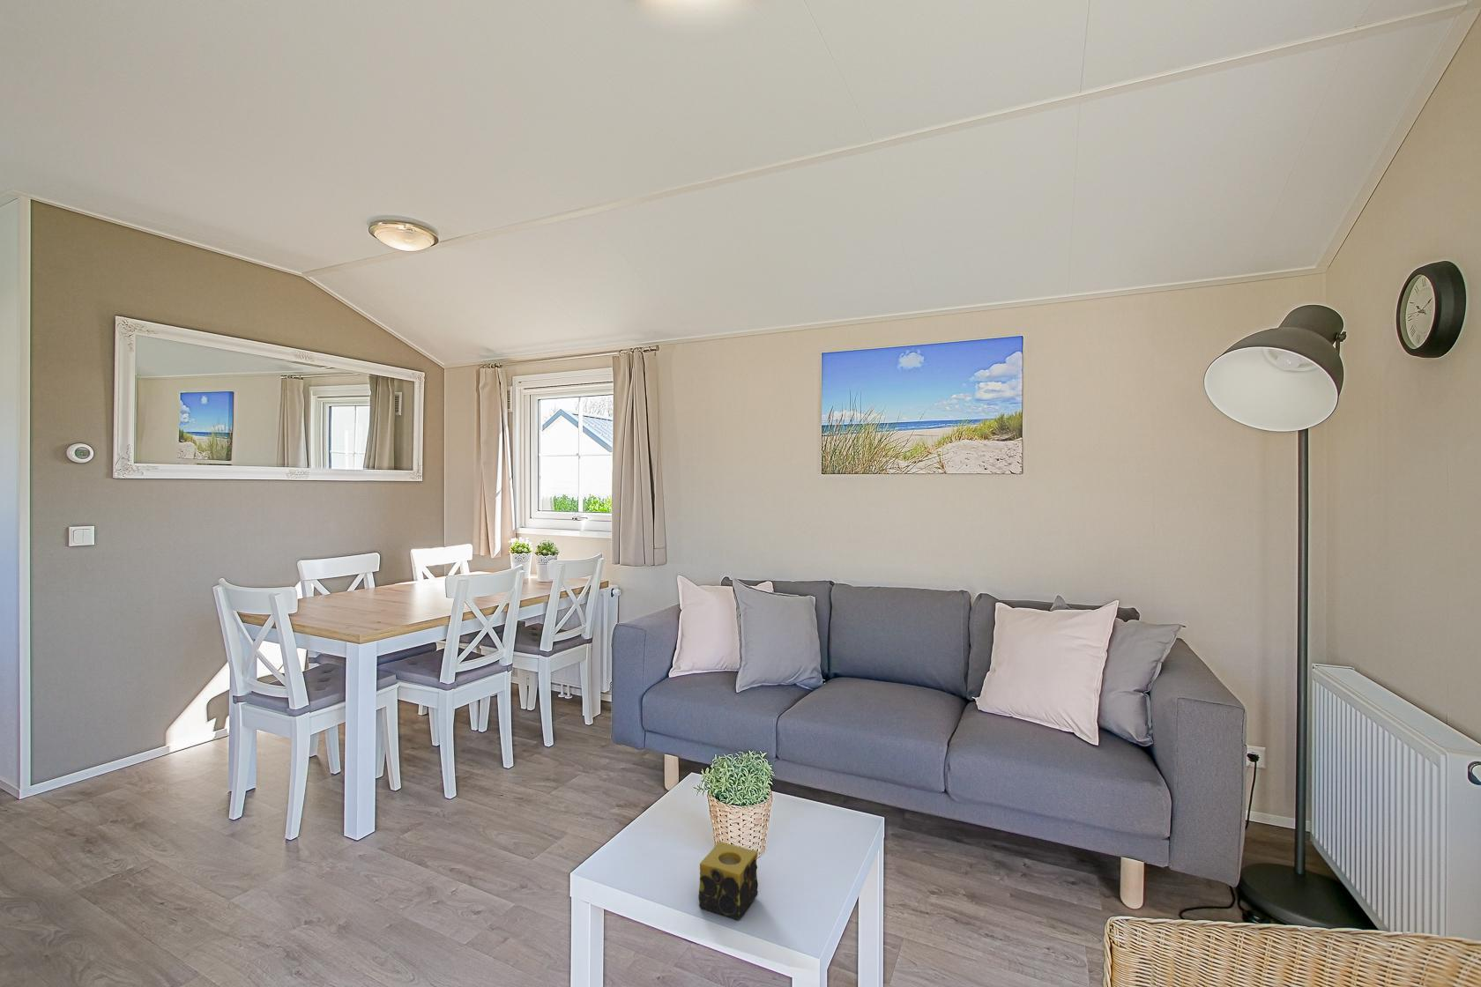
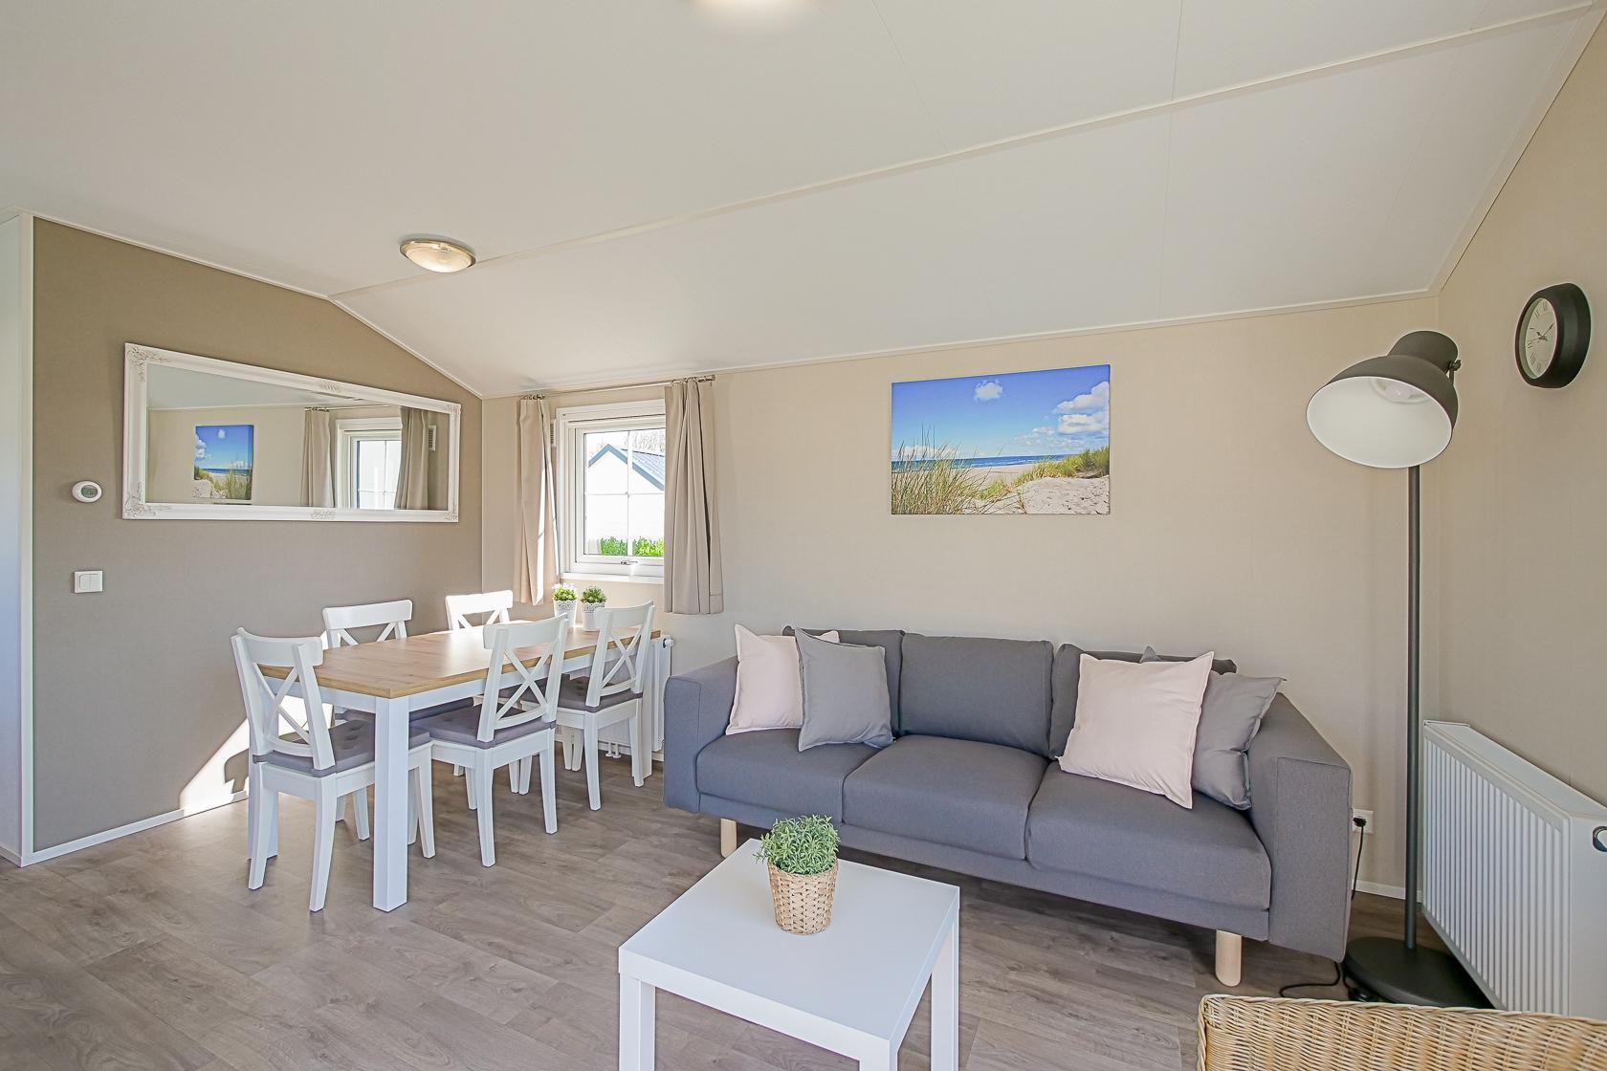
- candle (728, 879)
